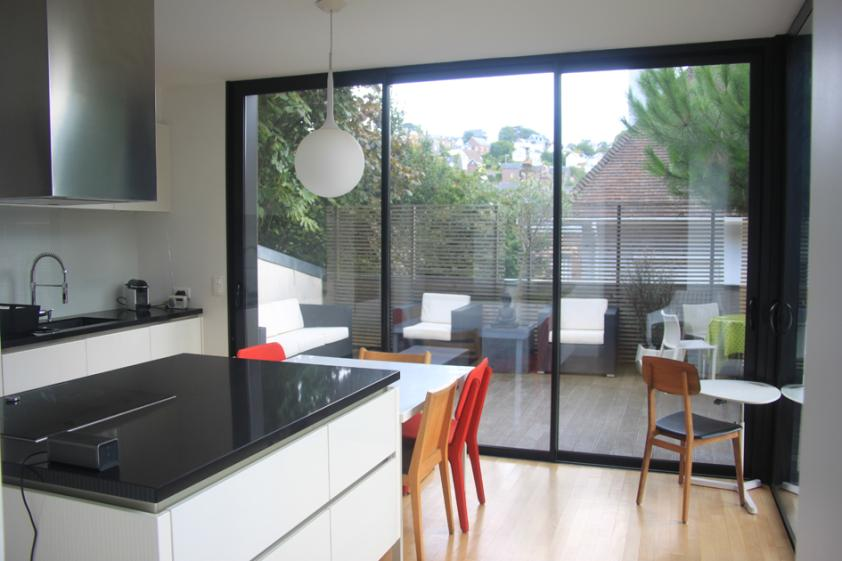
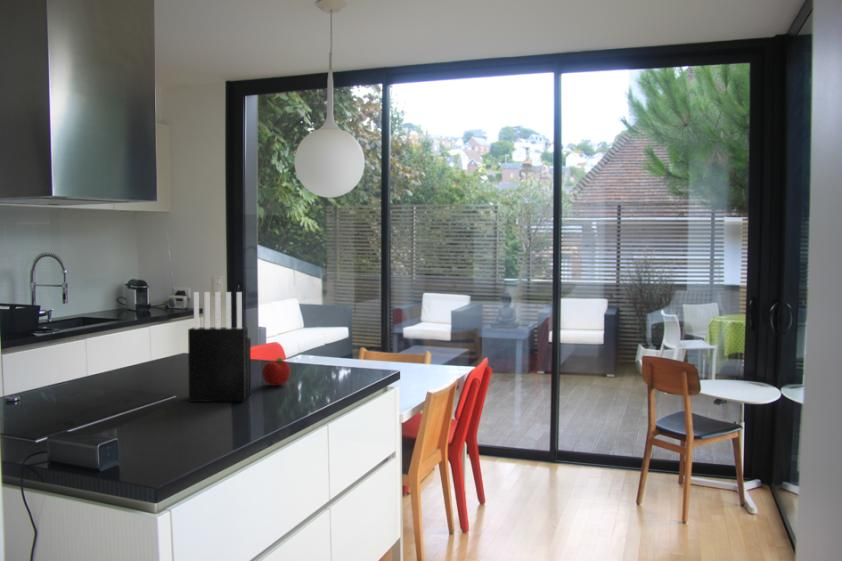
+ fruit (276, 371)
+ knife block (221, 344)
